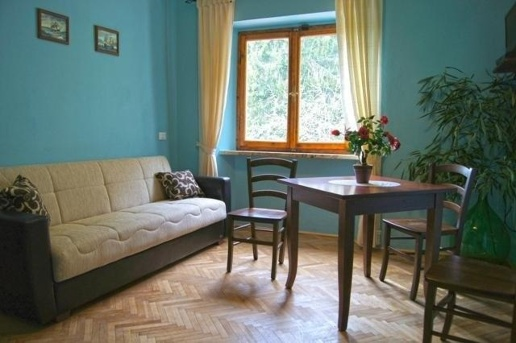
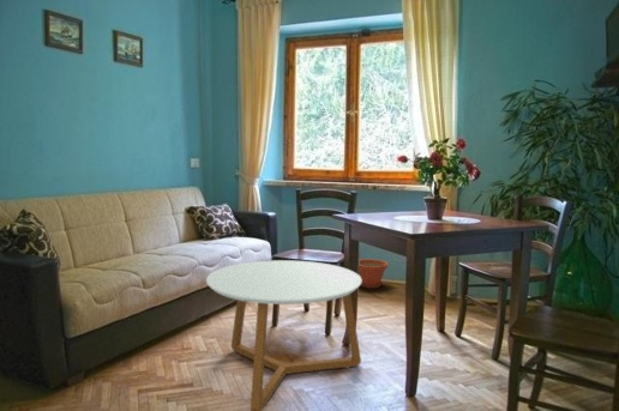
+ plant pot (369, 273)
+ coffee table (266, 324)
